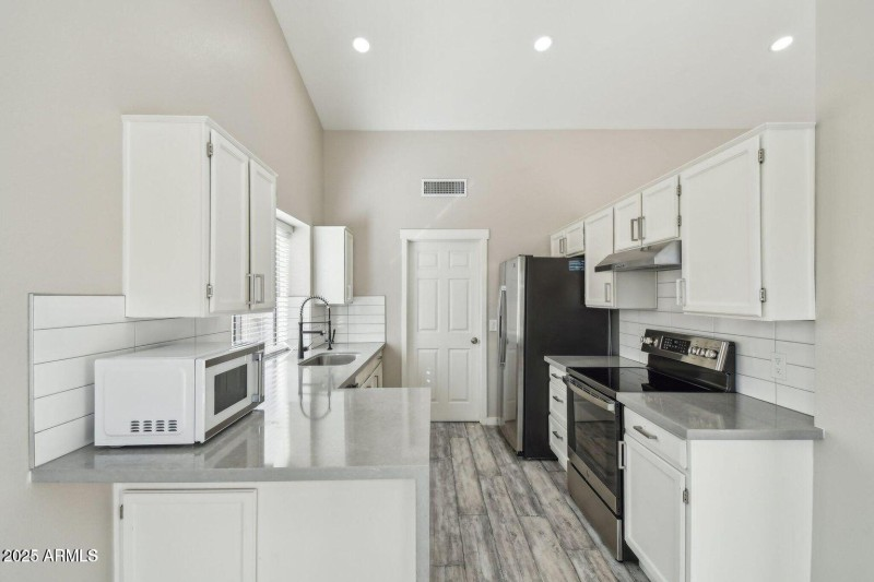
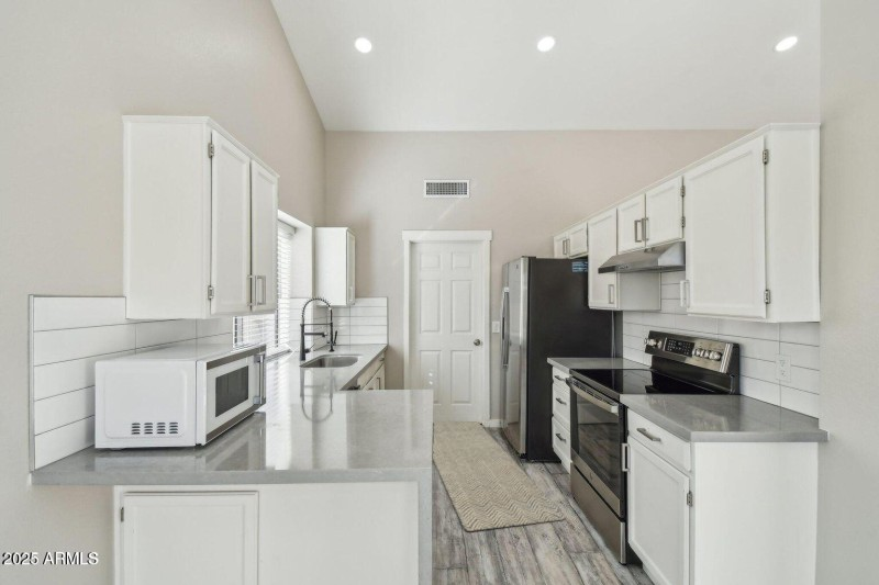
+ rug (468, 452)
